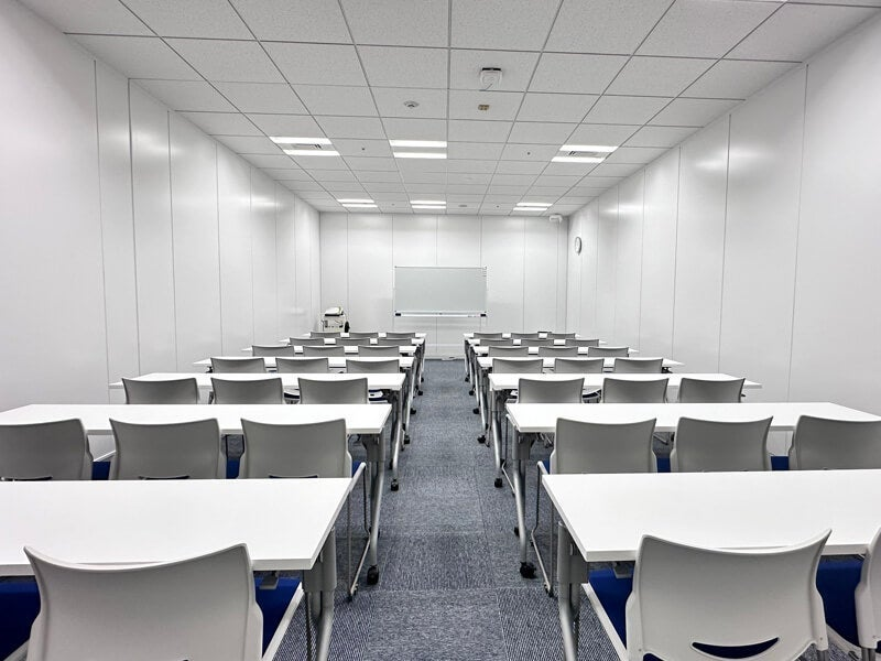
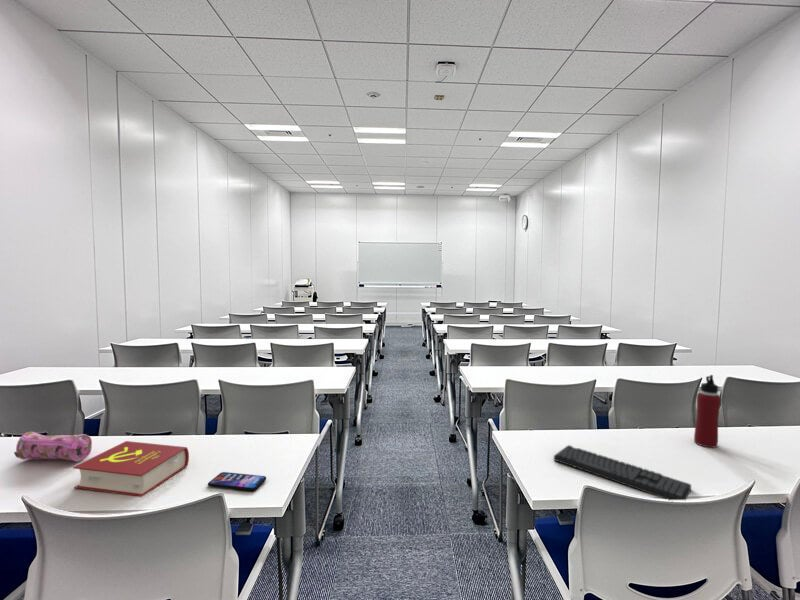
+ pencil case (54, 446)
+ water bottle (707, 409)
+ book (134, 466)
+ keyboard (617, 470)
+ smartphone (237, 481)
